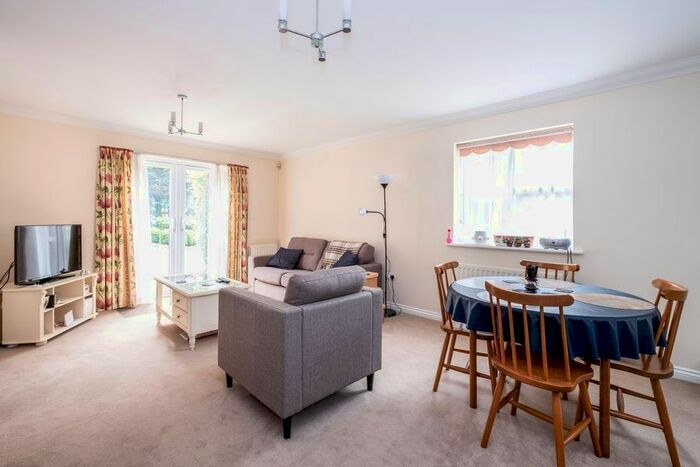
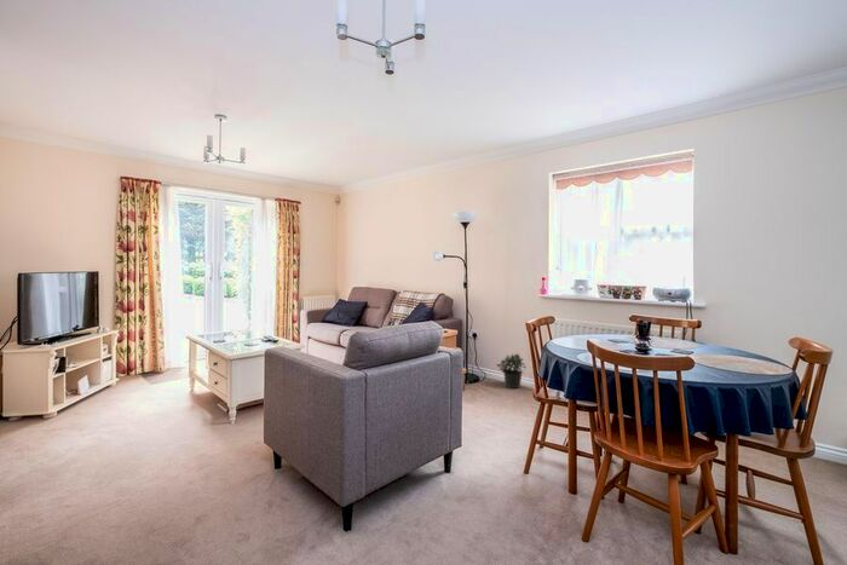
+ potted plant (513, 369)
